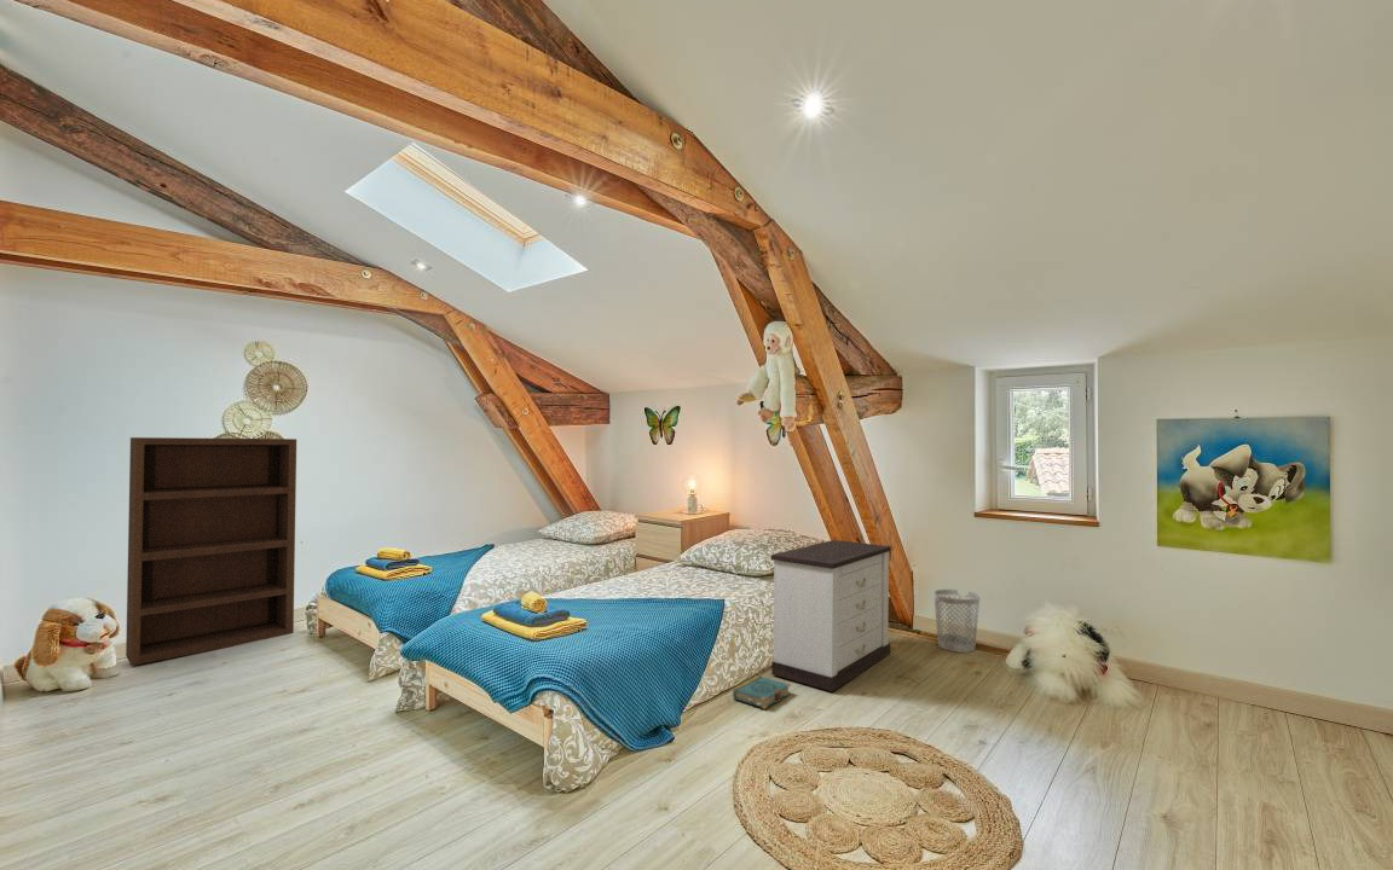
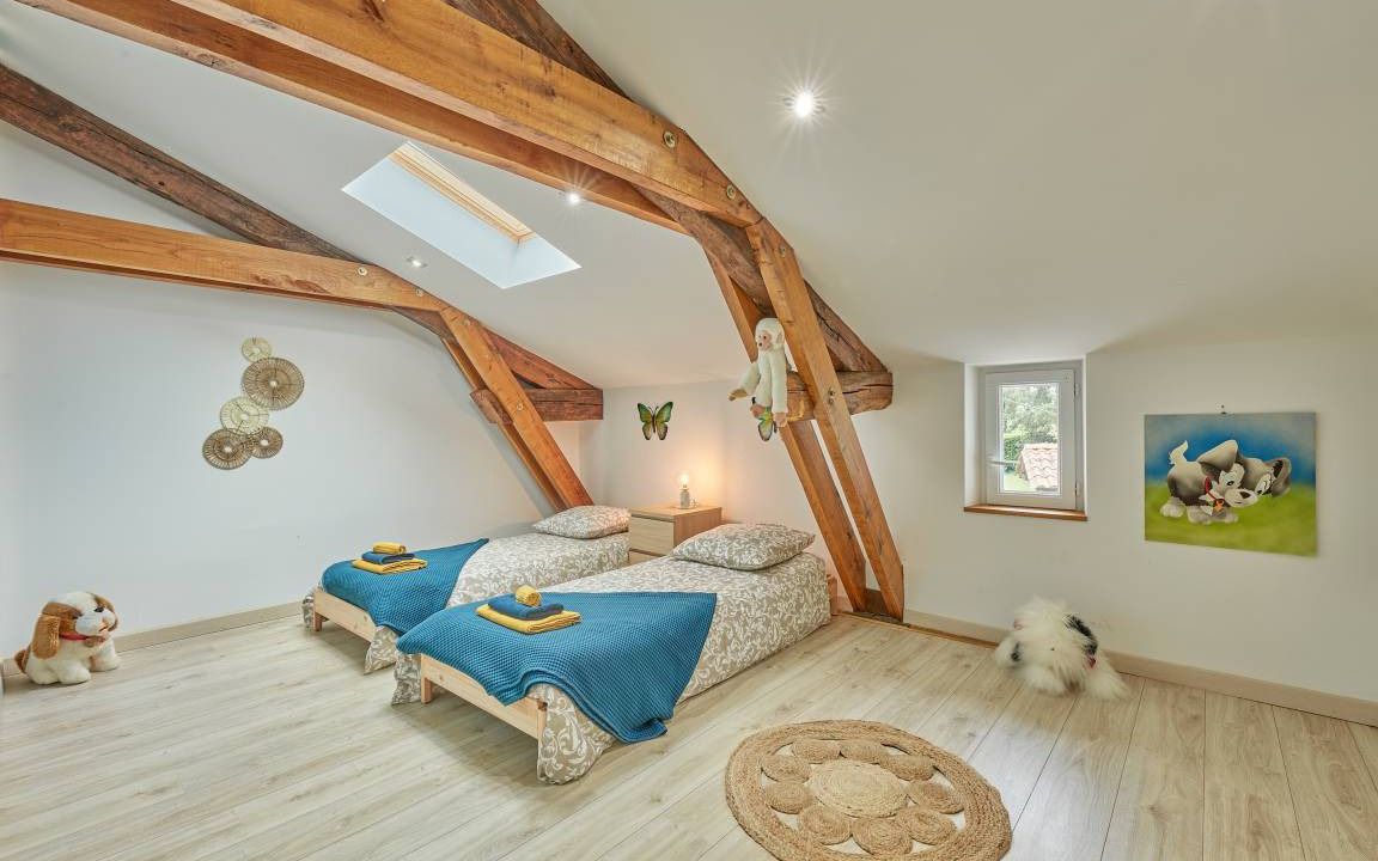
- nightstand (833, 607)
- bookcase (215, 540)
- wastebasket (955, 620)
- book (761, 691)
